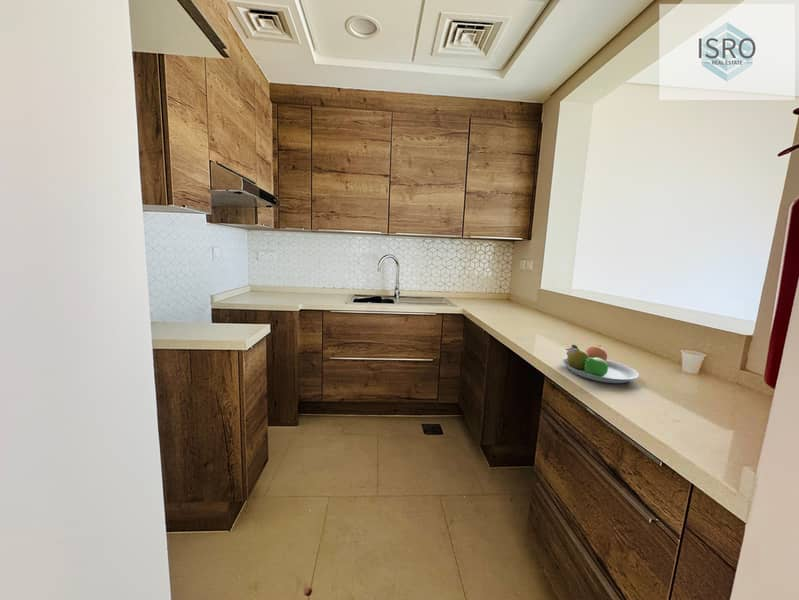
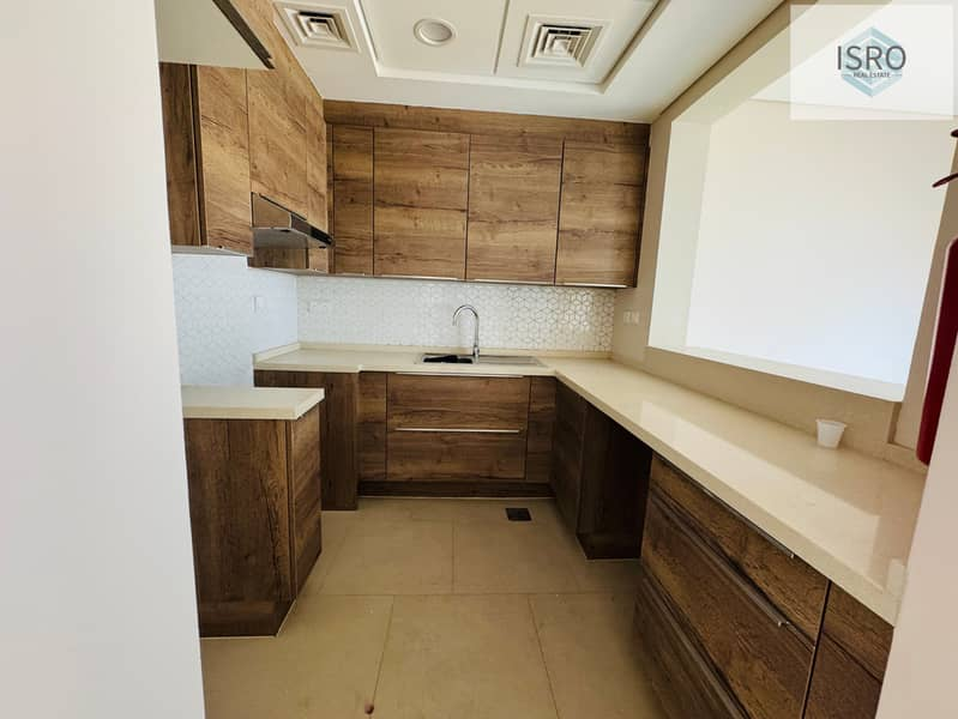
- fruit bowl (597, 360)
